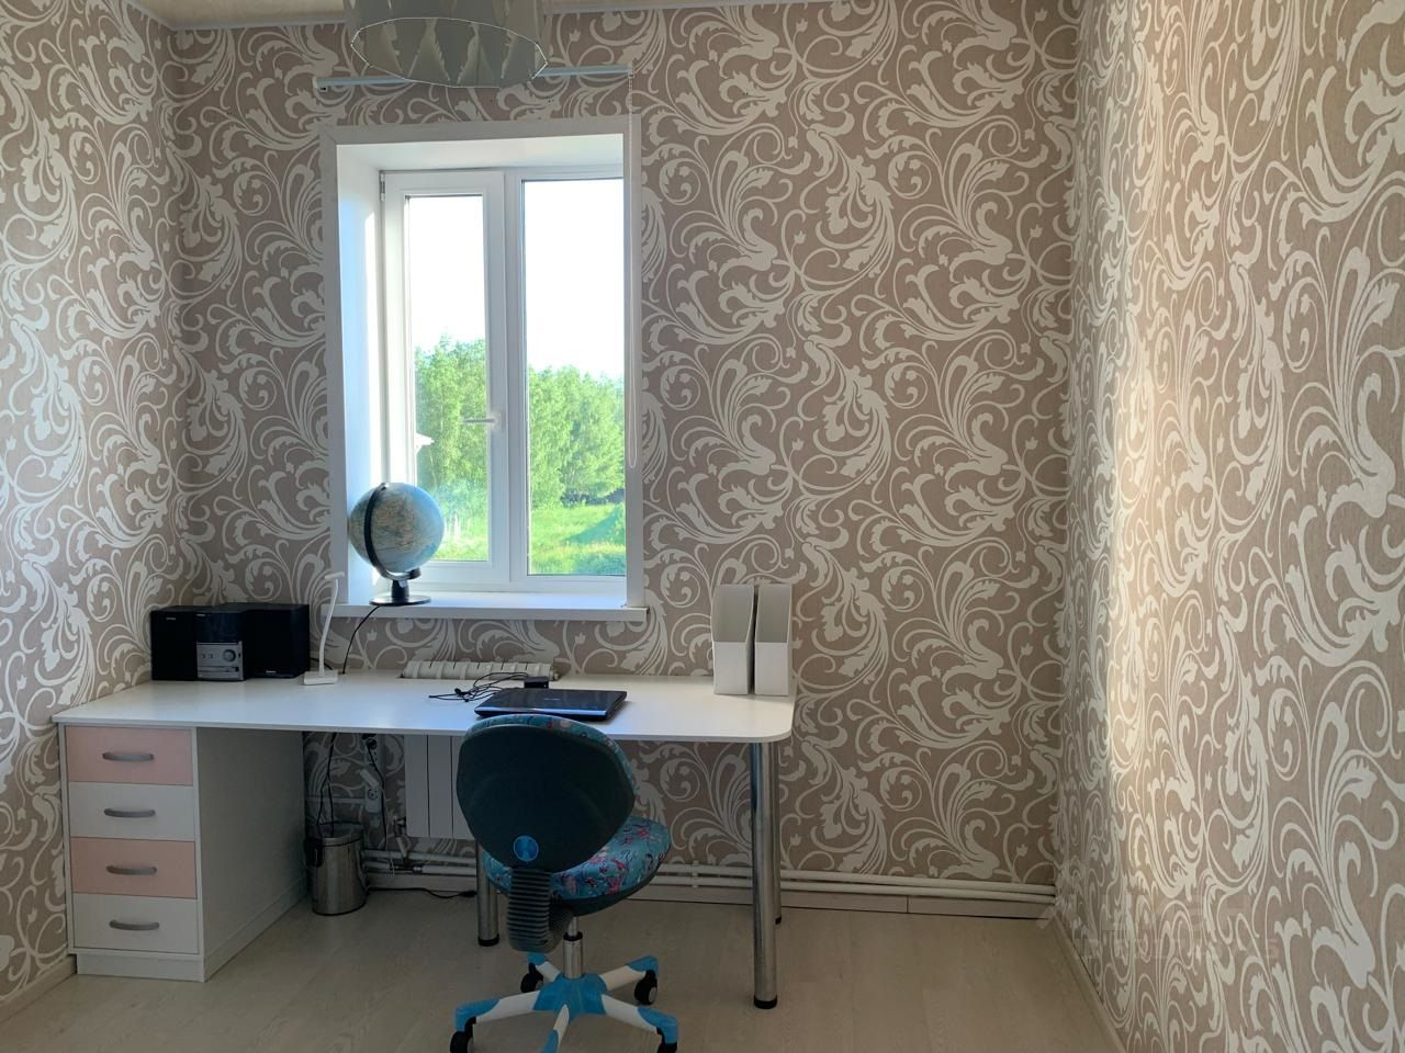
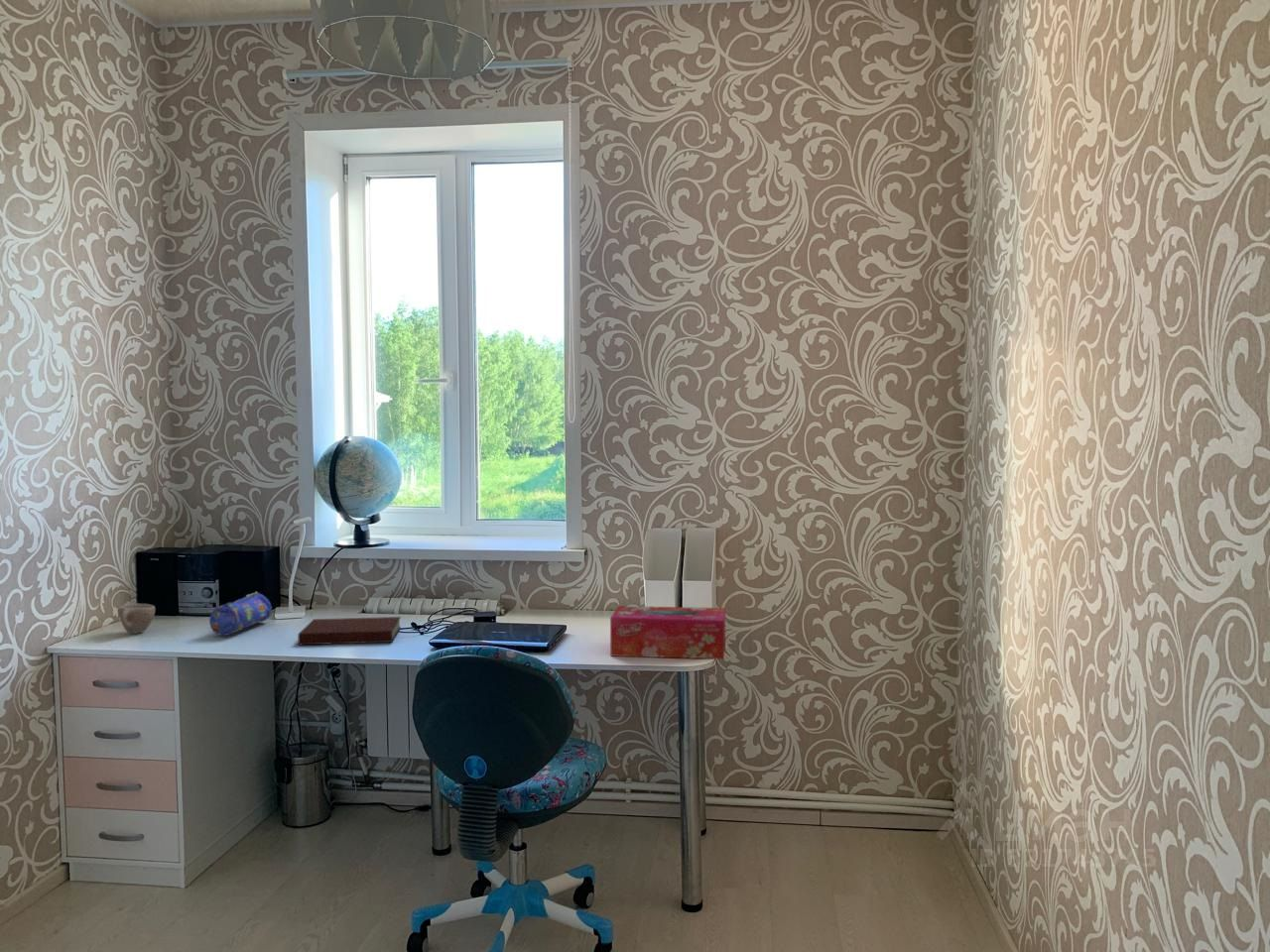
+ cup (134, 619)
+ tissue box (669, 631)
+ pencil case (241, 612)
+ notebook (351, 630)
